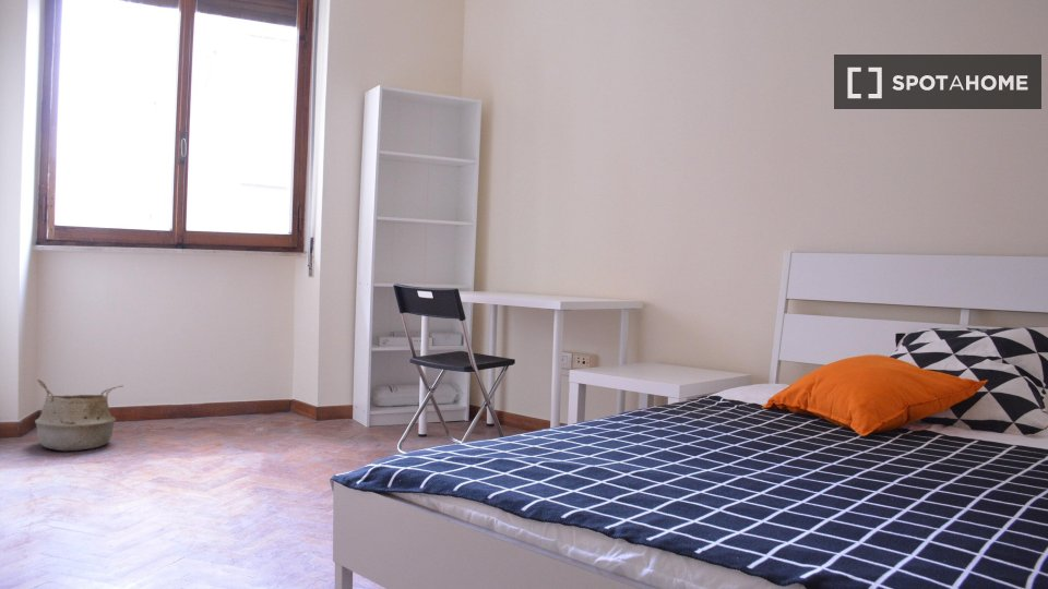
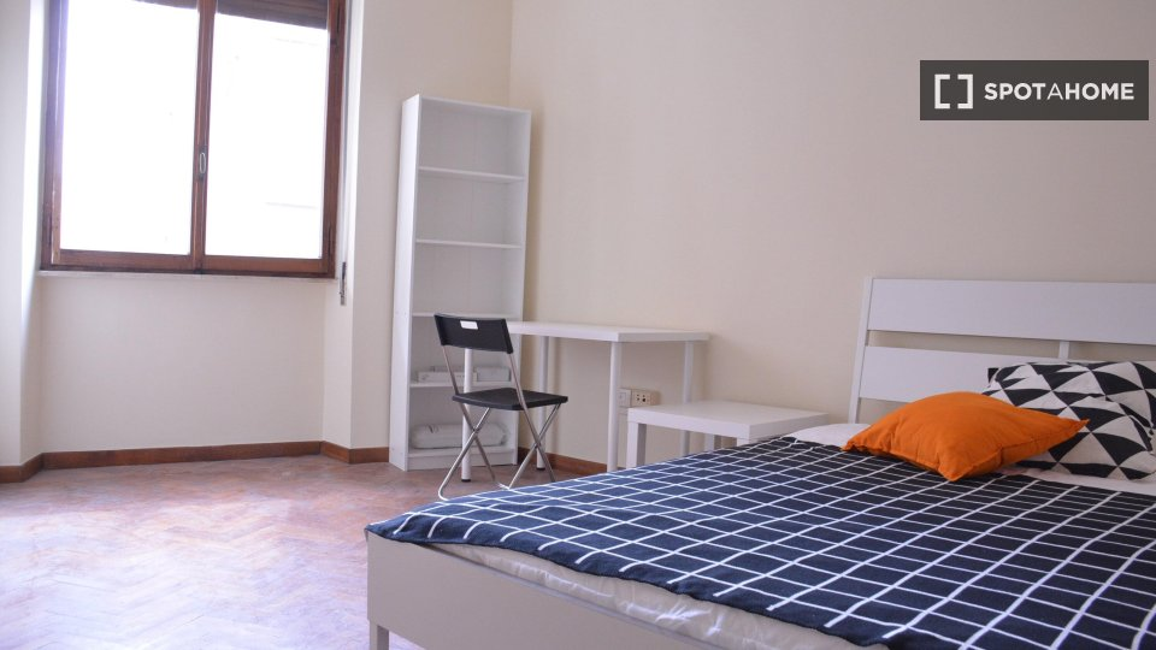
- woven basket (80, 411)
